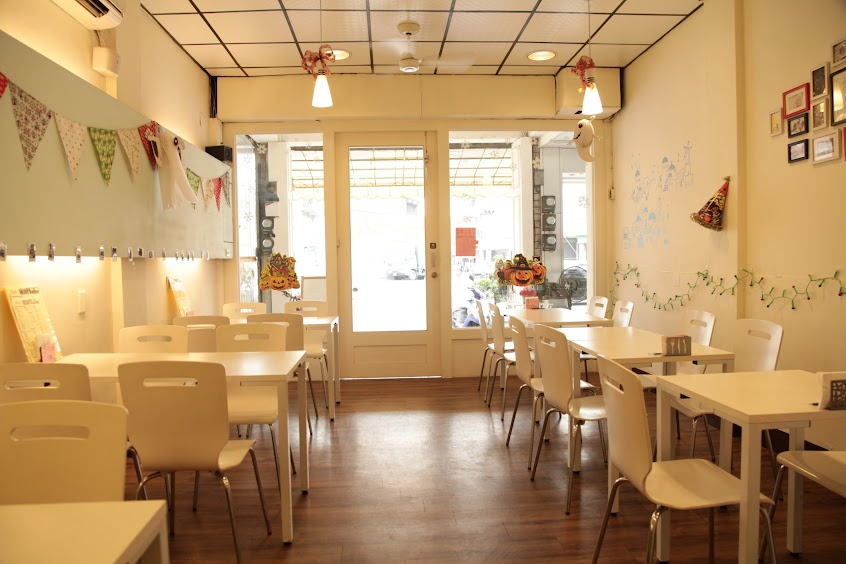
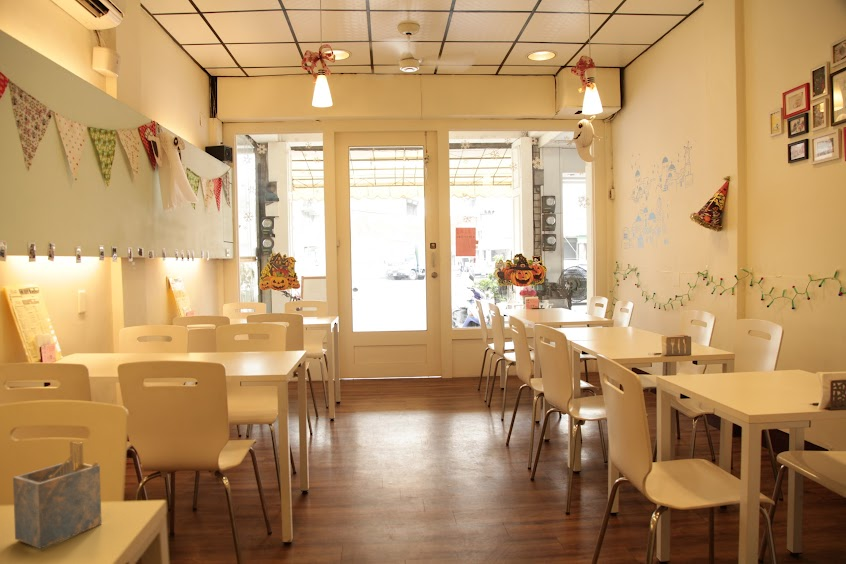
+ napkin holder (58, 490)
